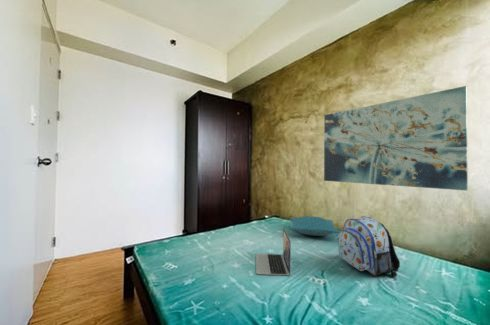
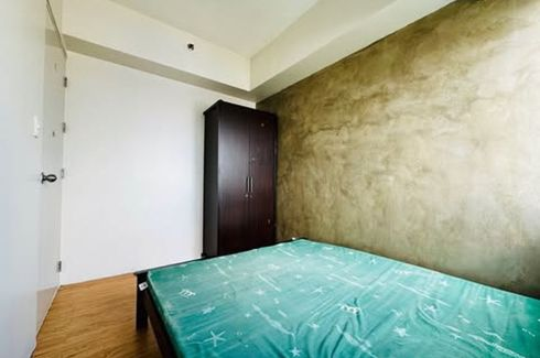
- backpack (362, 242)
- pillow (312, 225)
- wall art (379, 144)
- laptop (271, 254)
